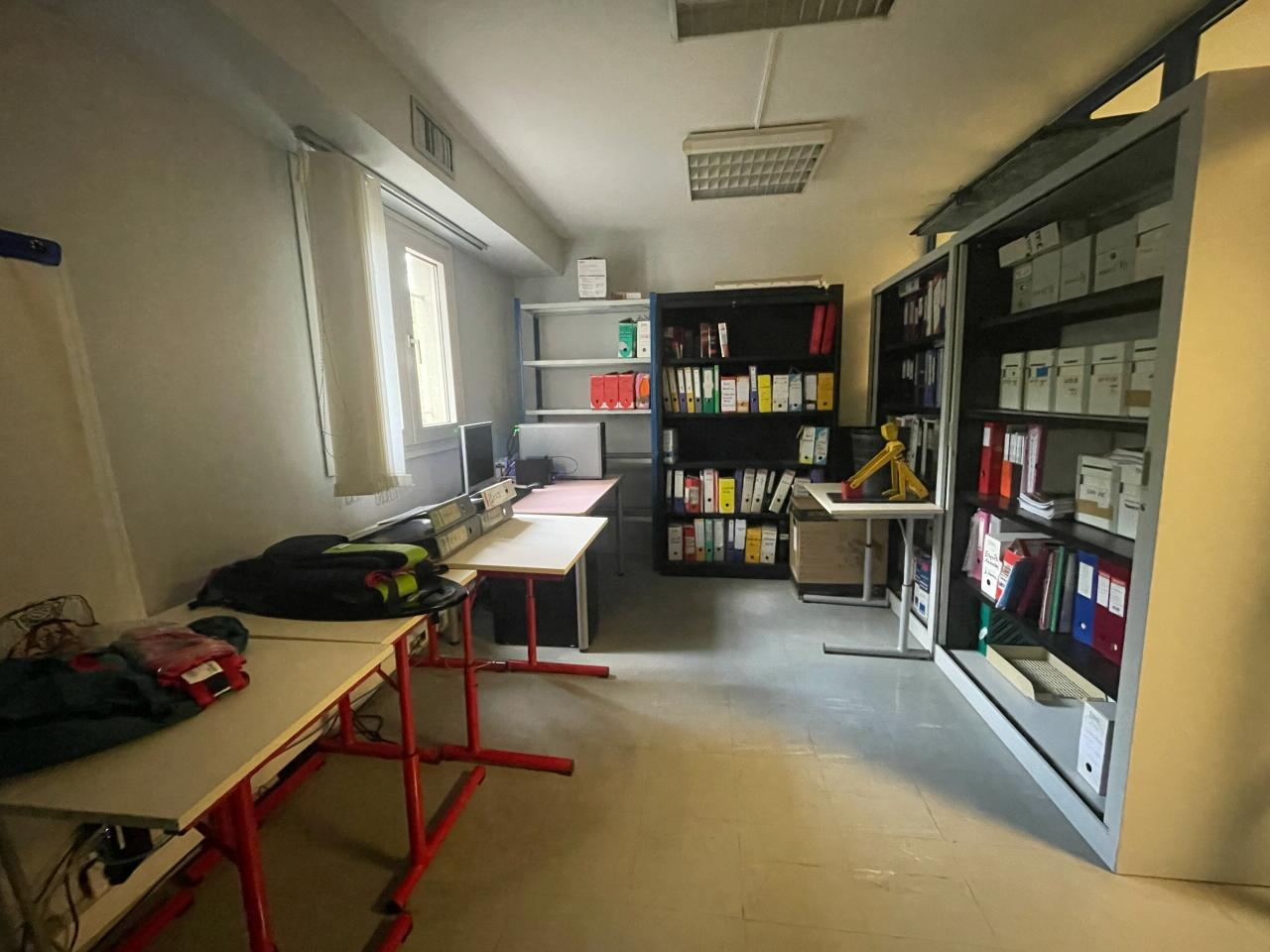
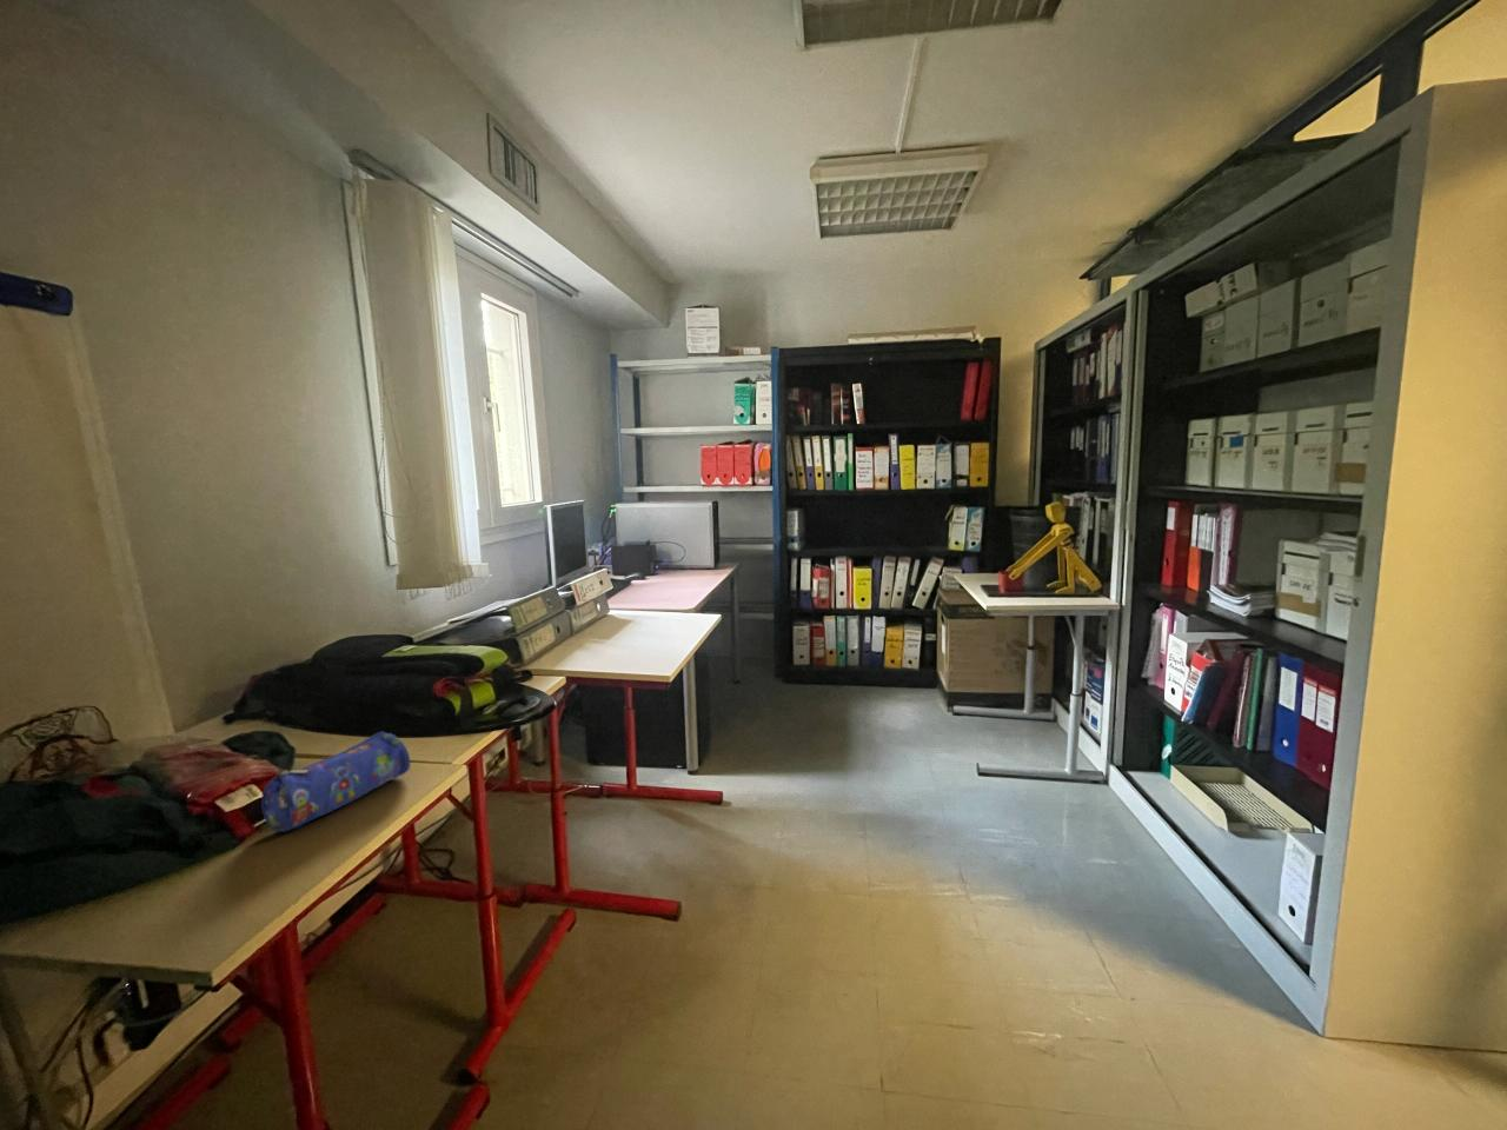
+ pencil case (339, 776)
